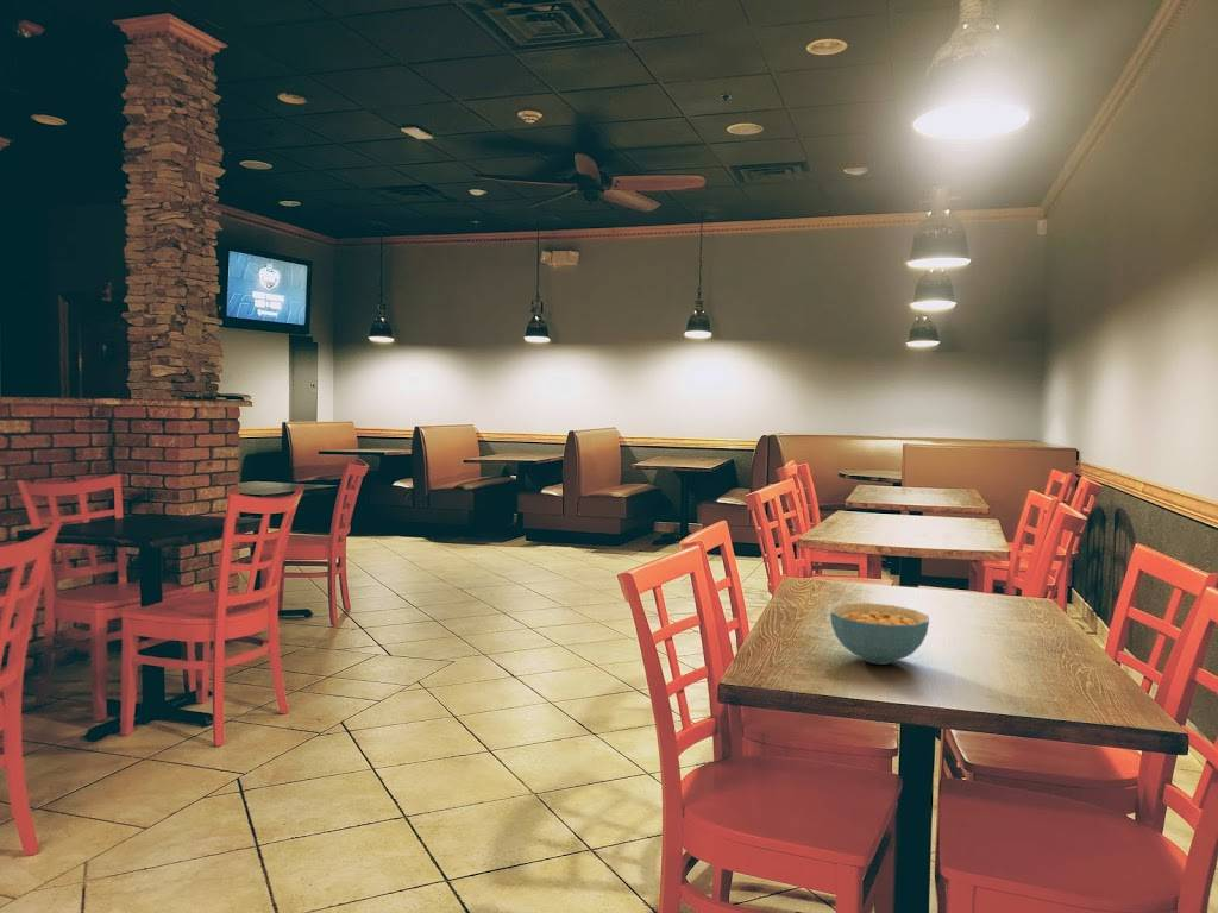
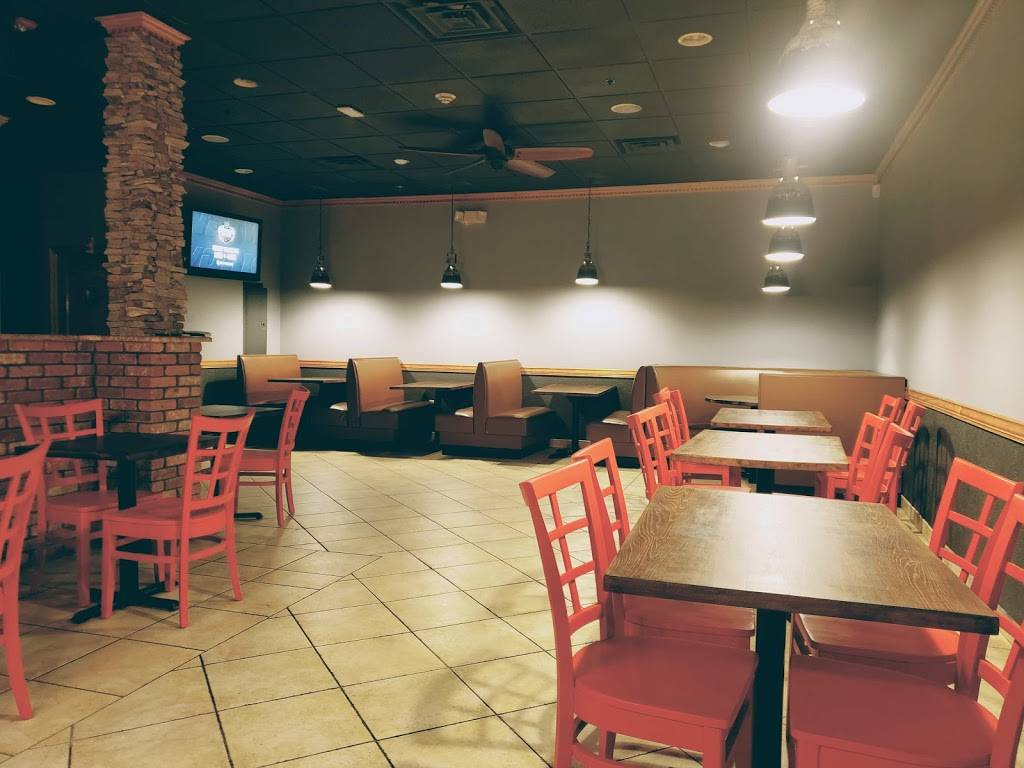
- cereal bowl (878, 636)
